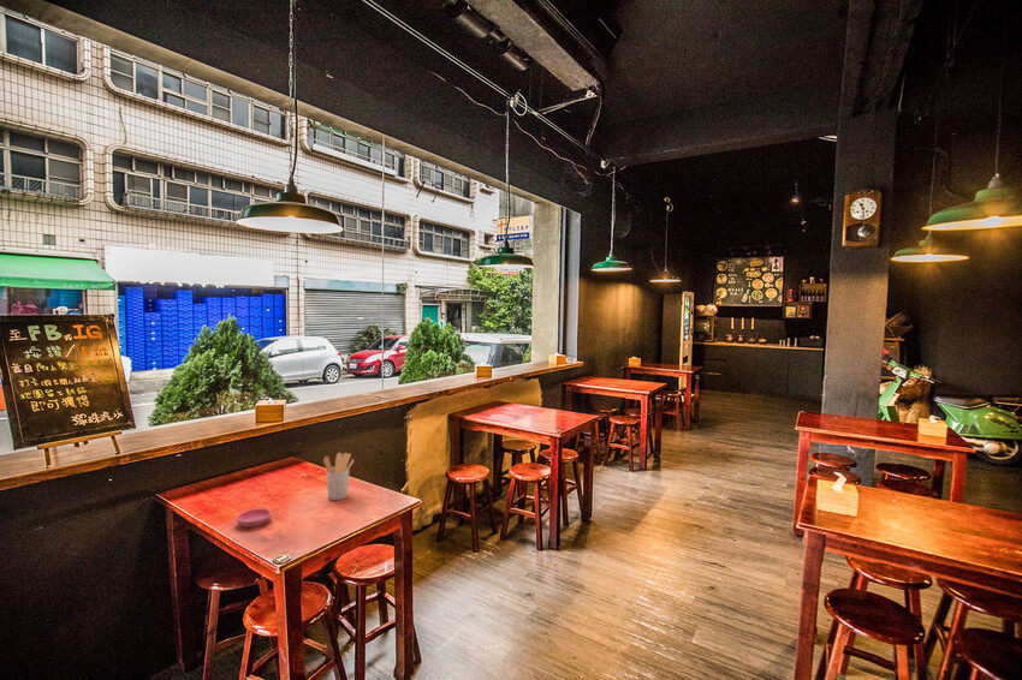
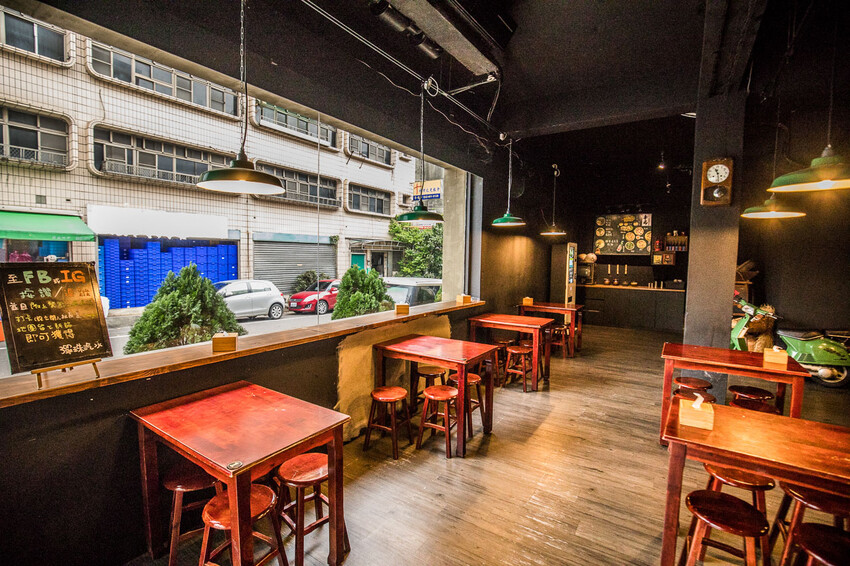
- saucer (254, 518)
- utensil holder (339, 475)
